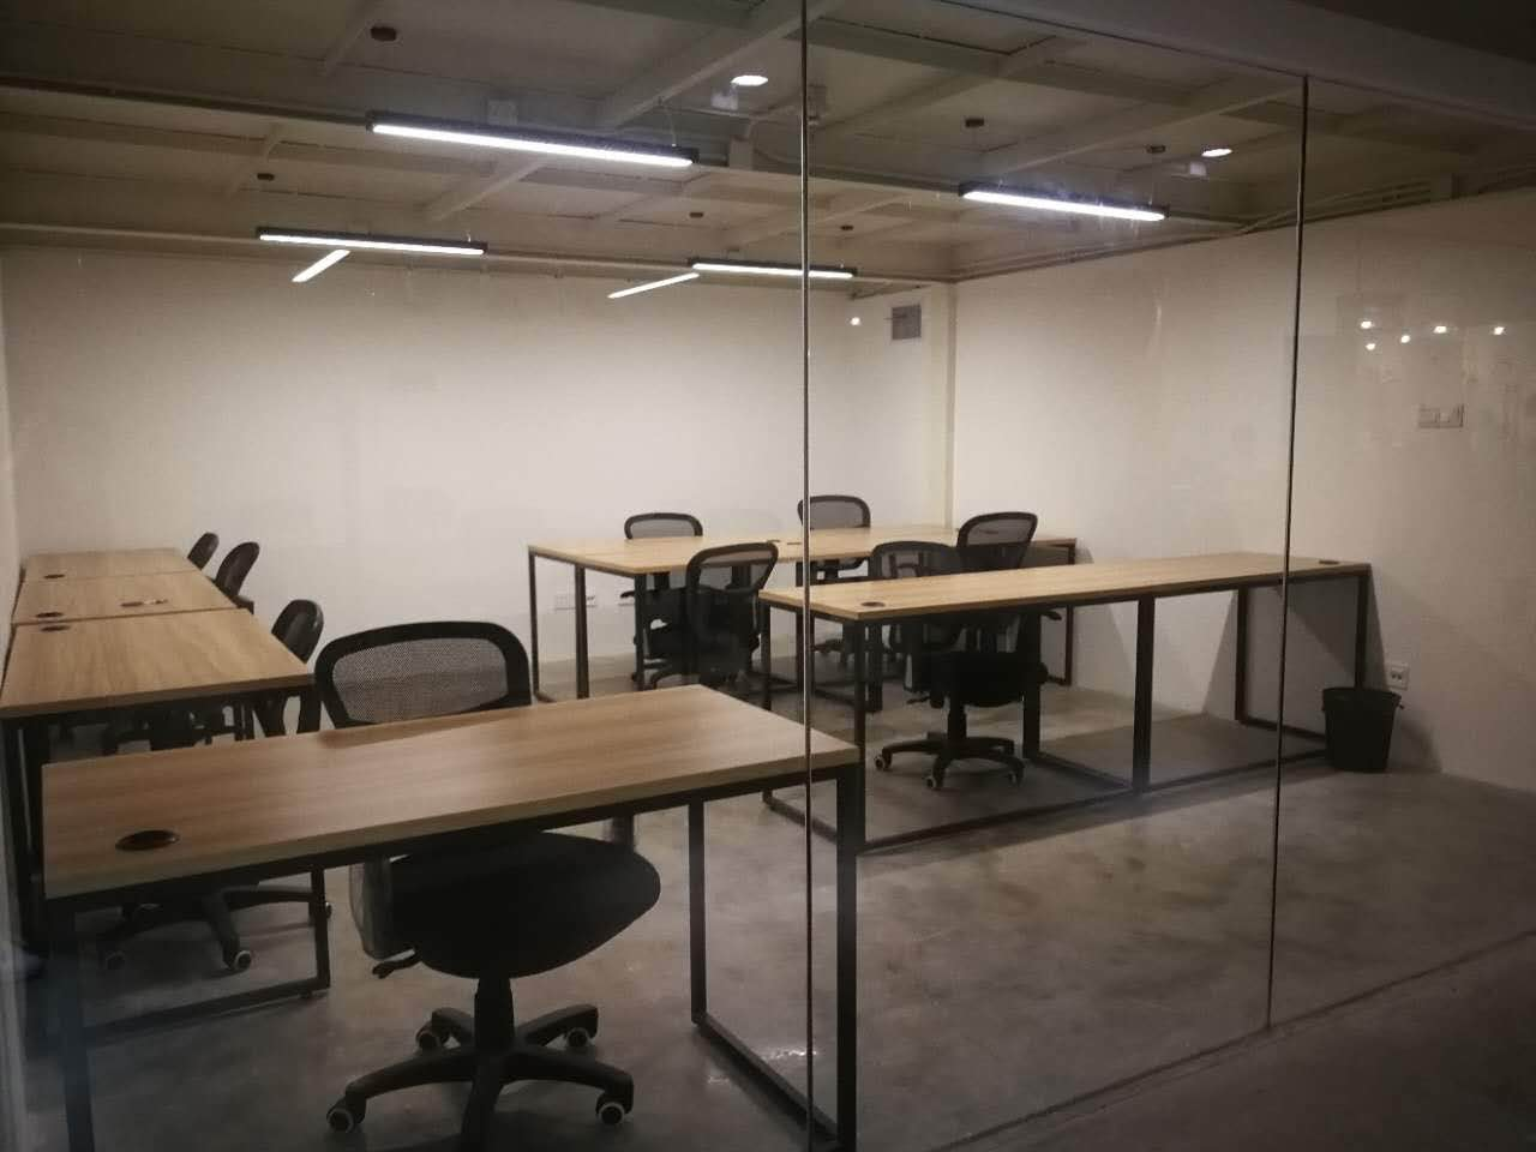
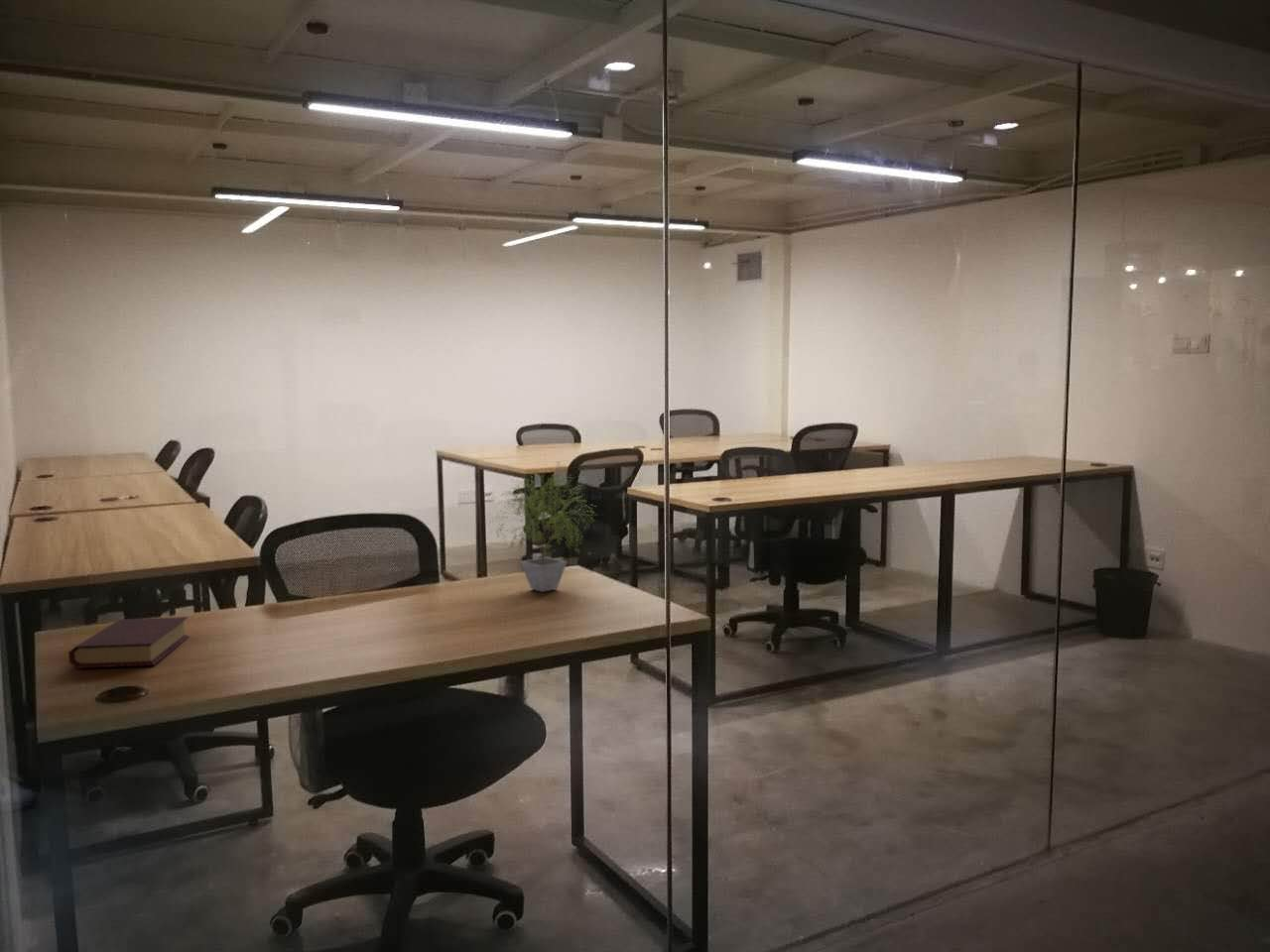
+ potted plant (543, 524)
+ book (132, 641)
